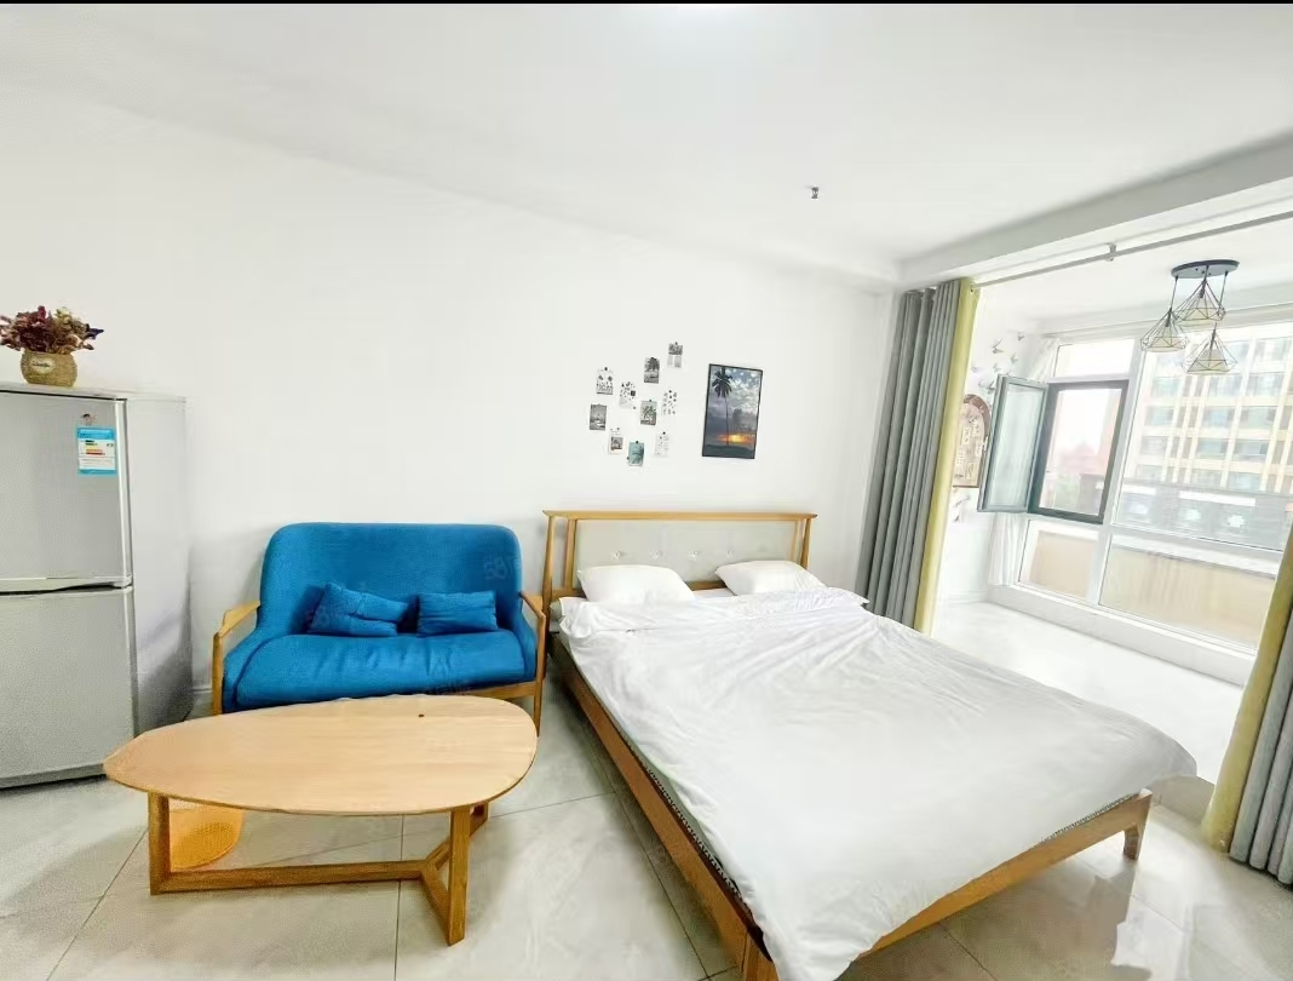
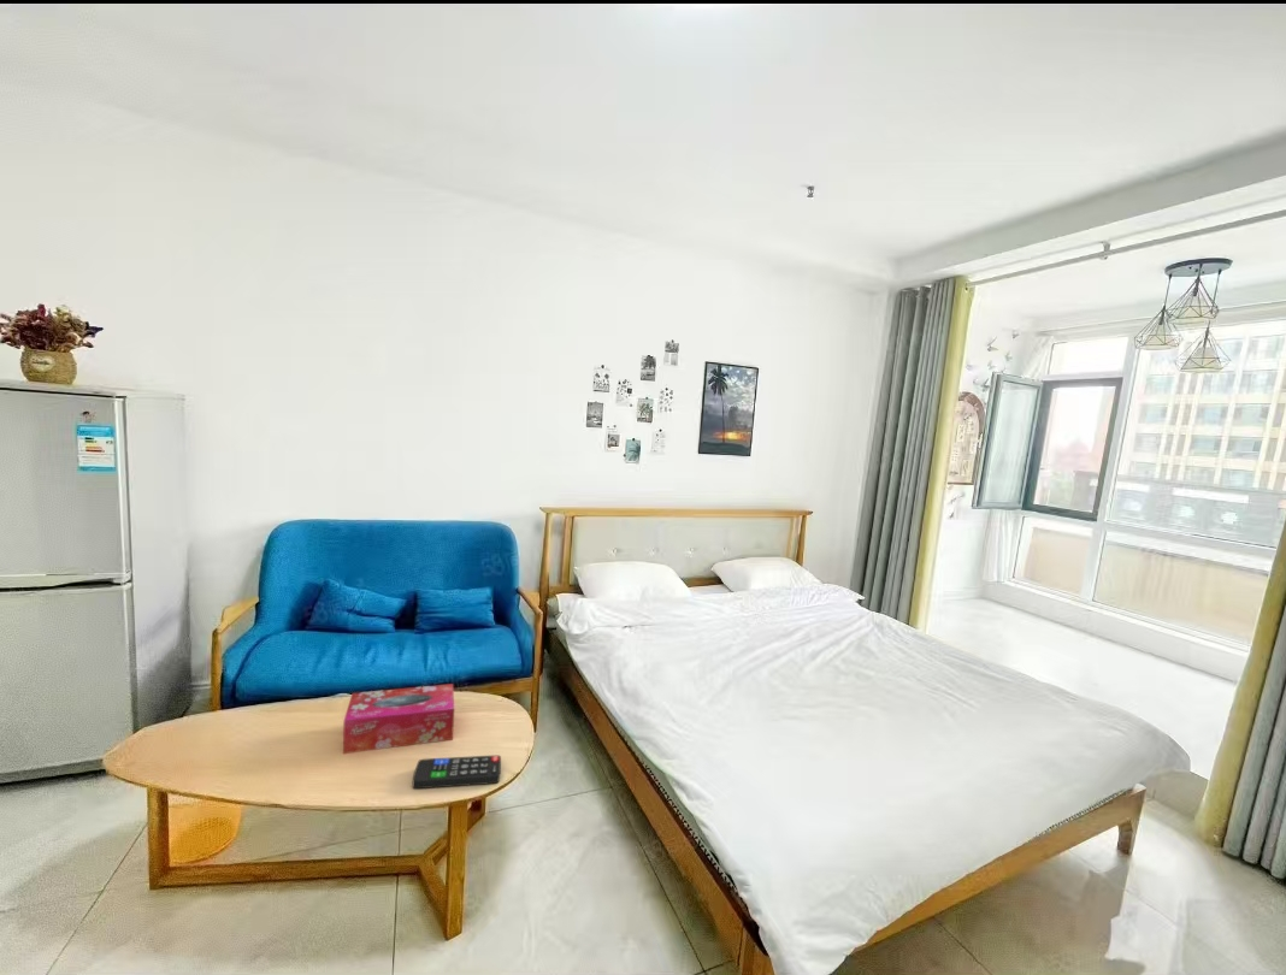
+ remote control (458, 770)
+ tissue box (402, 716)
